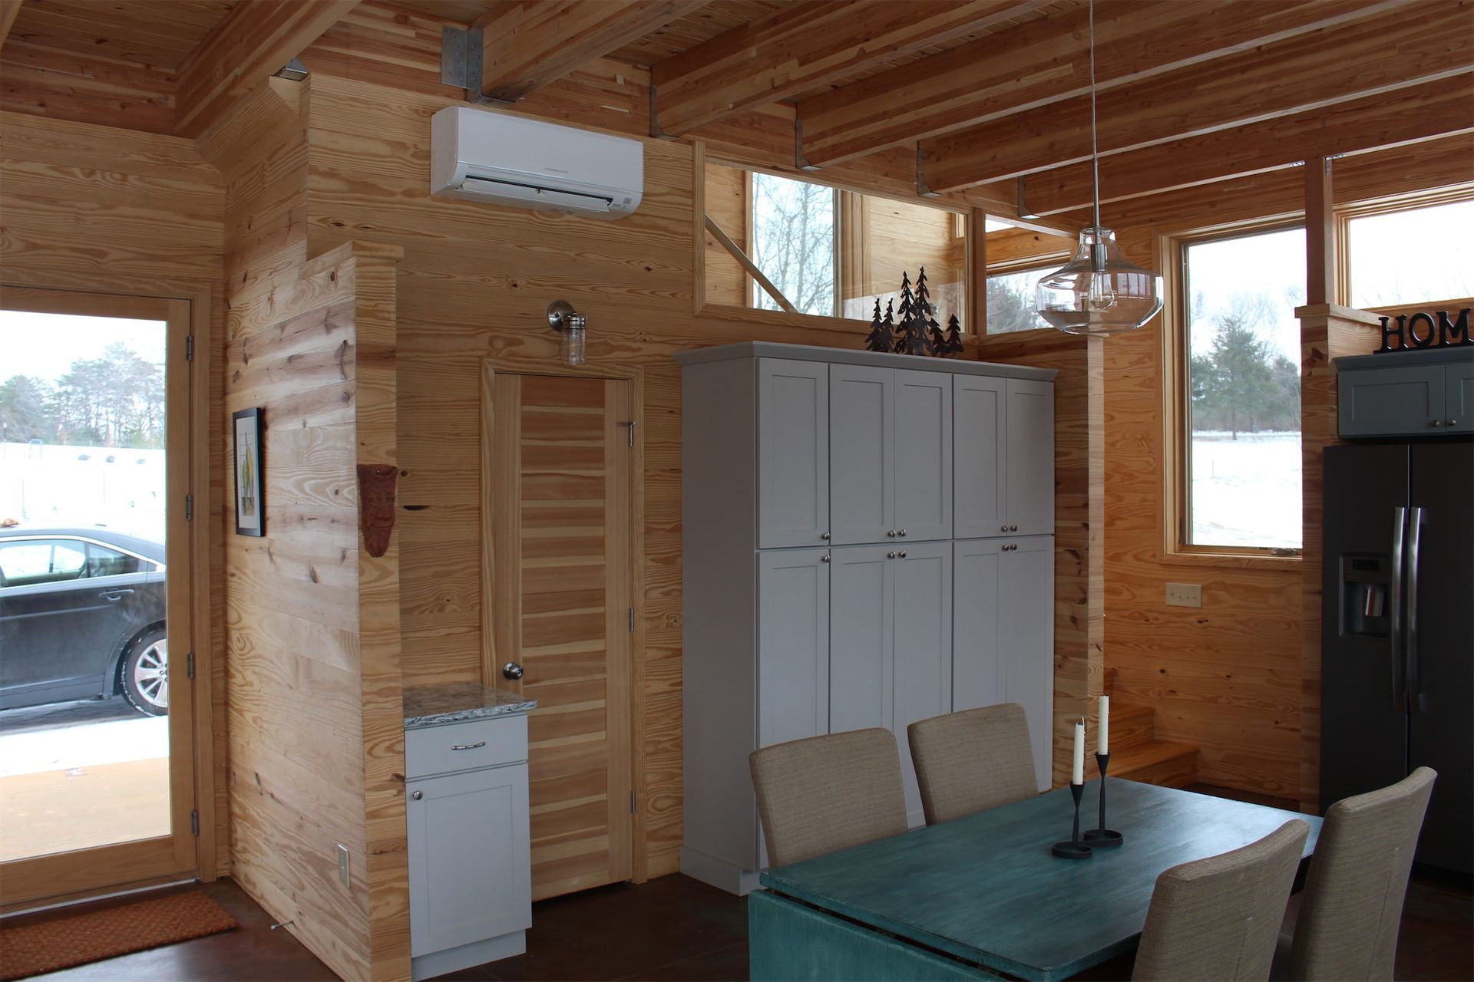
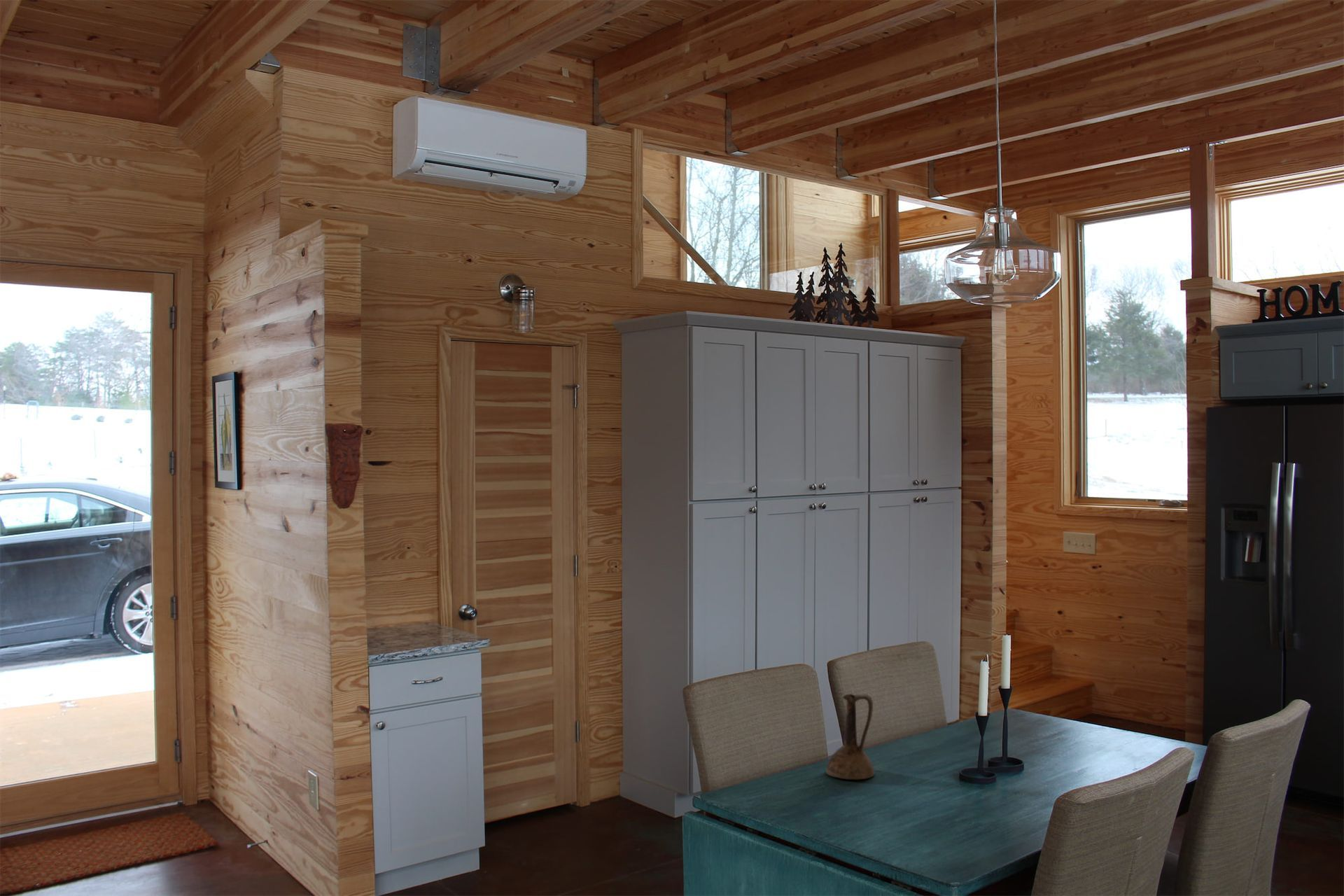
+ pitcher (849, 734)
